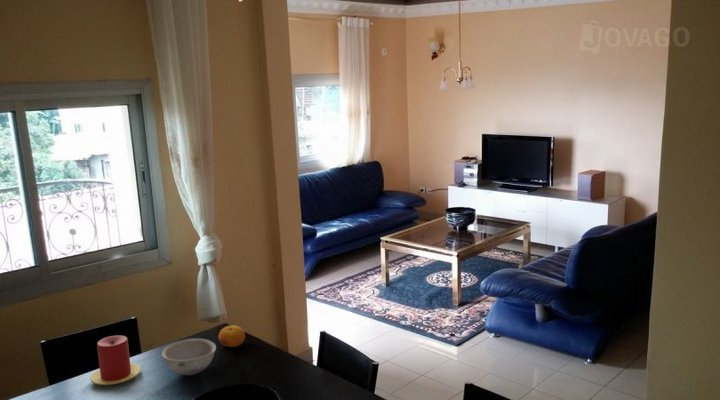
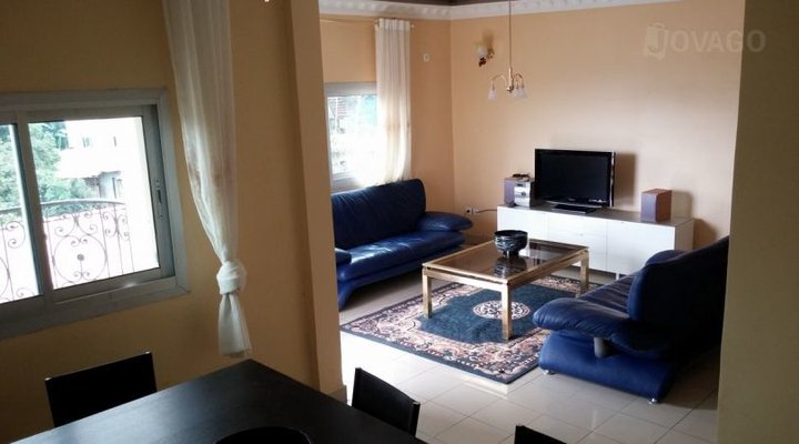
- fruit (231, 336)
- bowl (190, 360)
- candle (114, 359)
